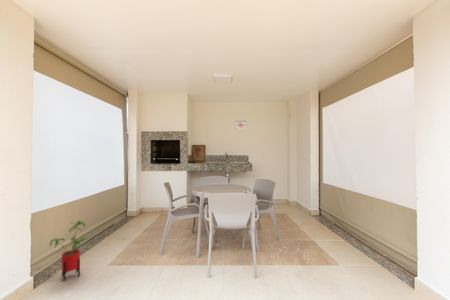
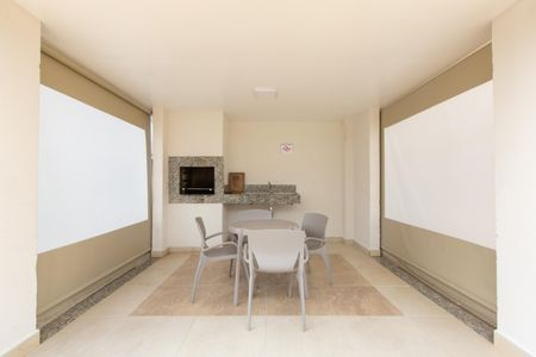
- house plant (73, 248)
